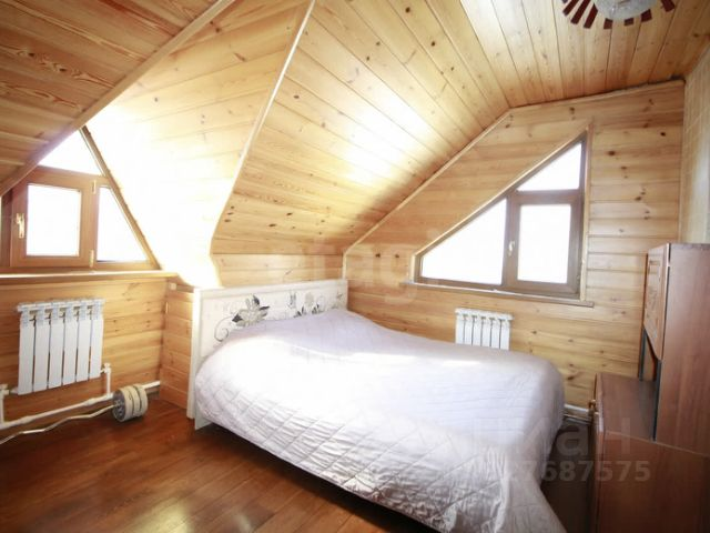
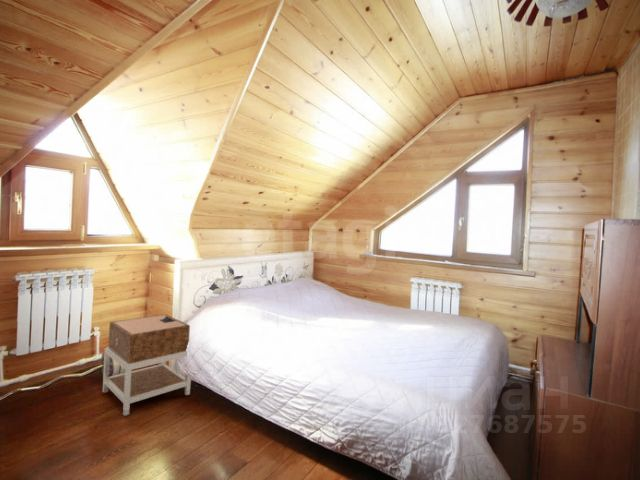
+ nightstand (148, 356)
